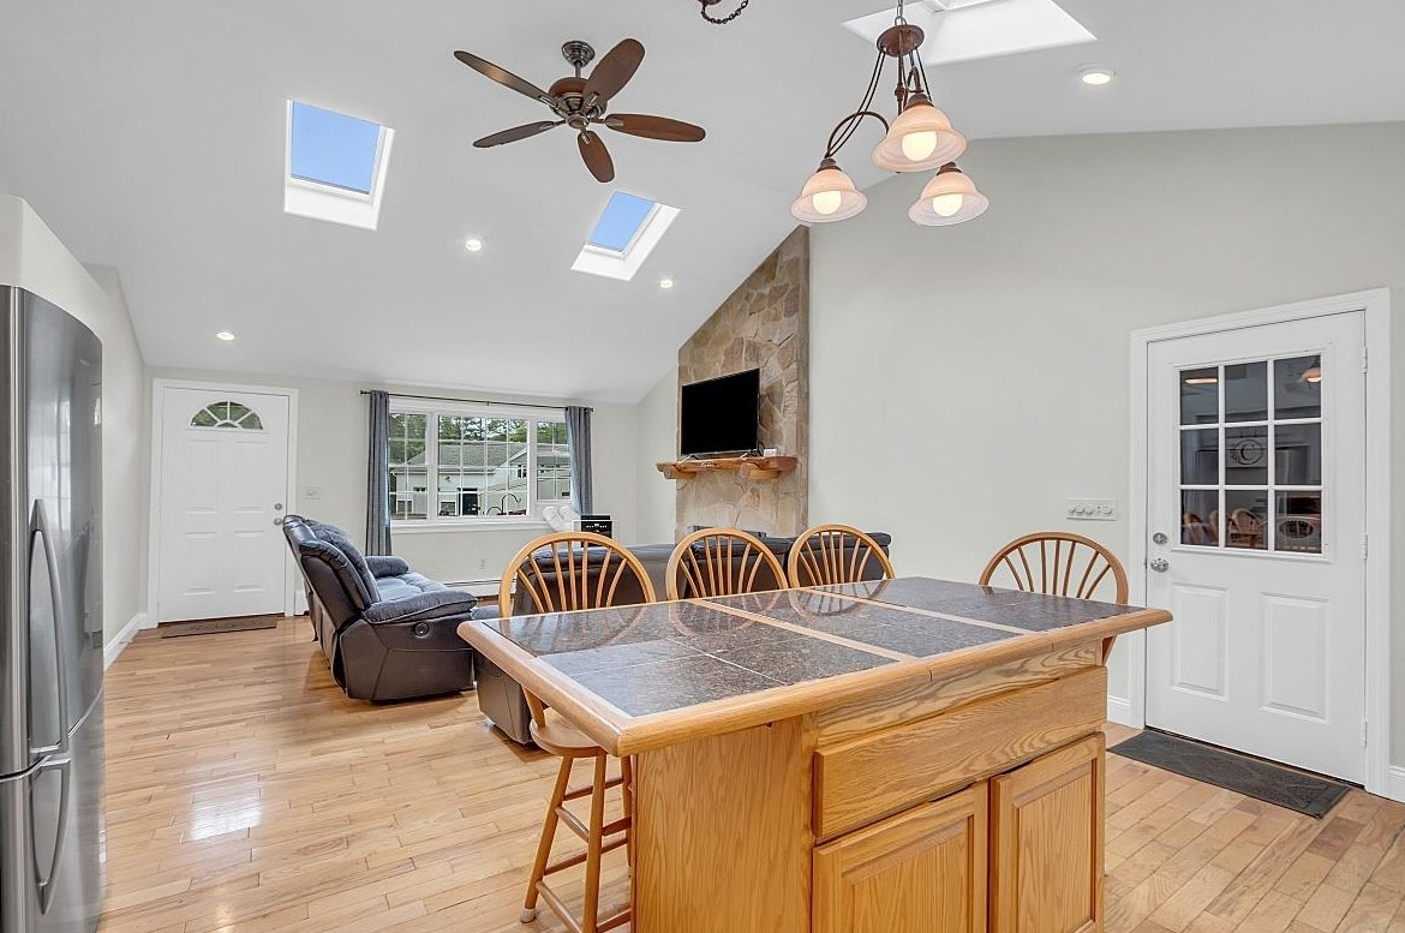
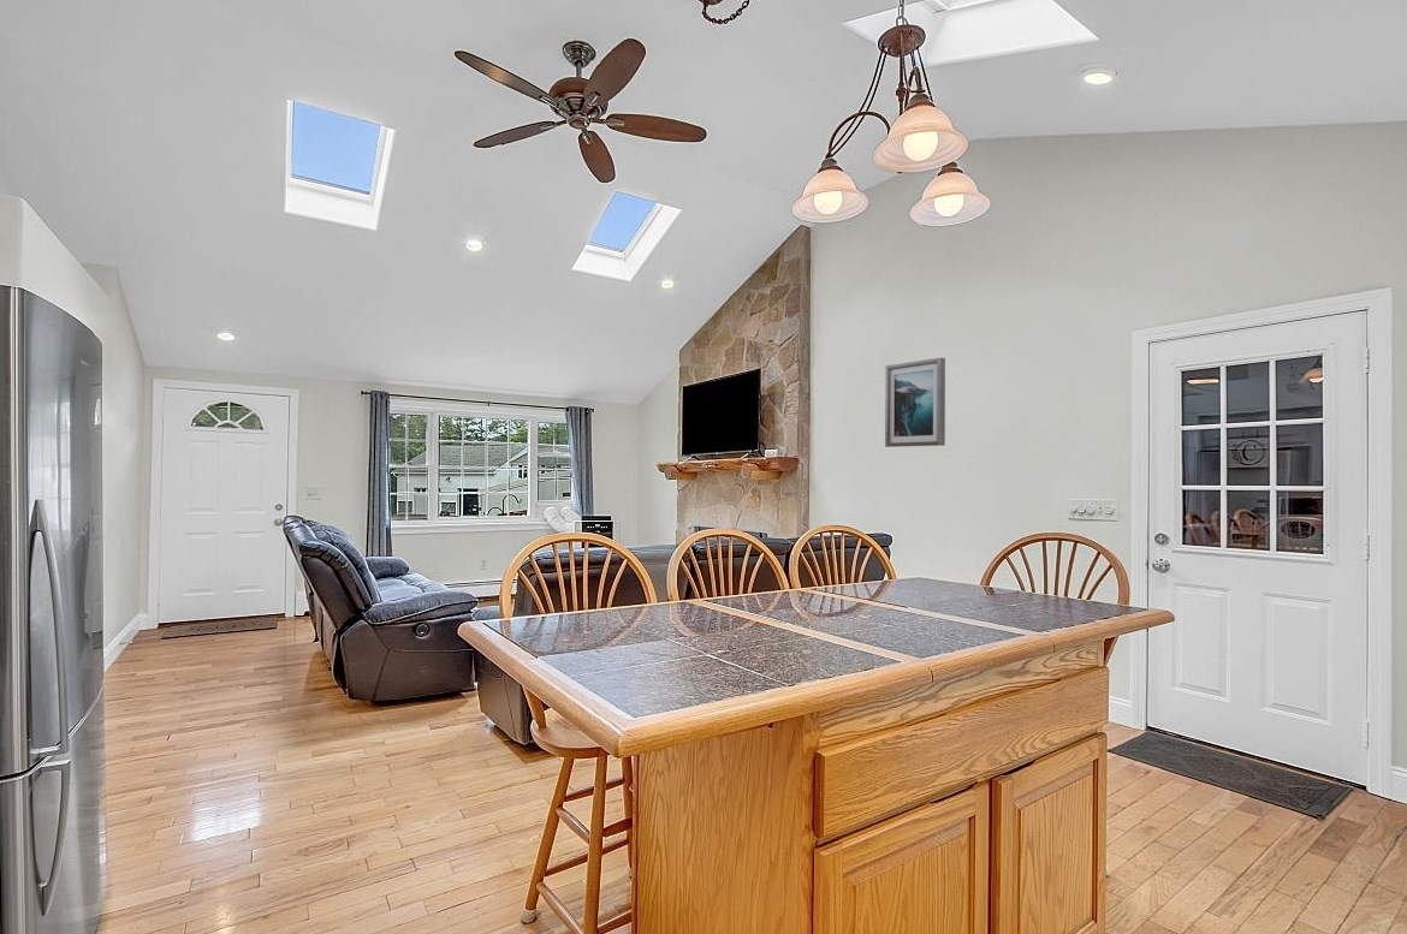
+ wall art (914, 404)
